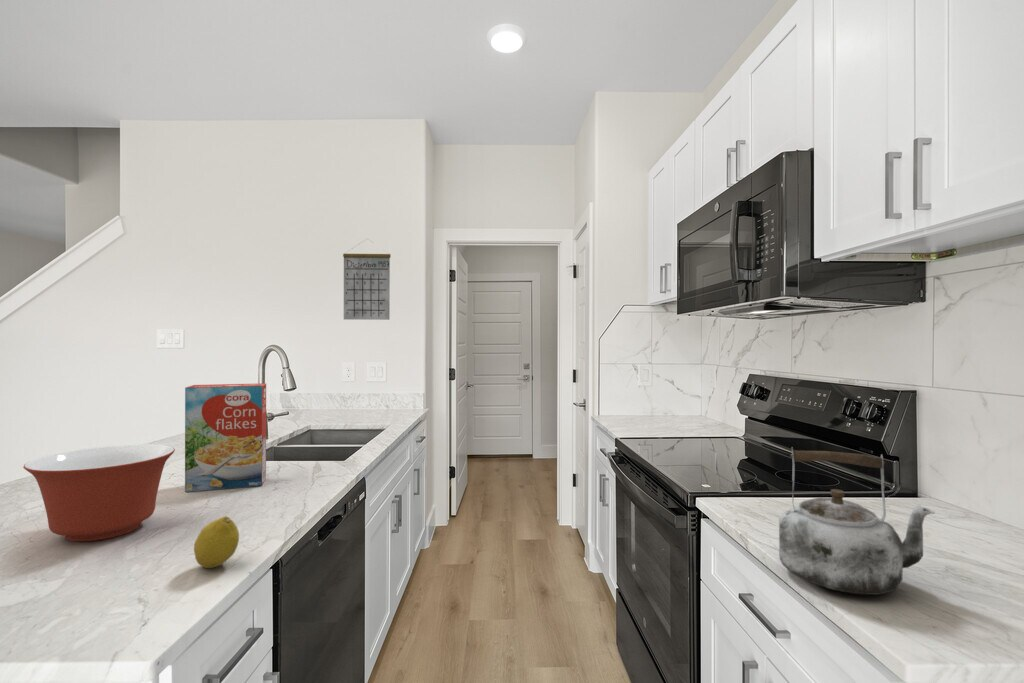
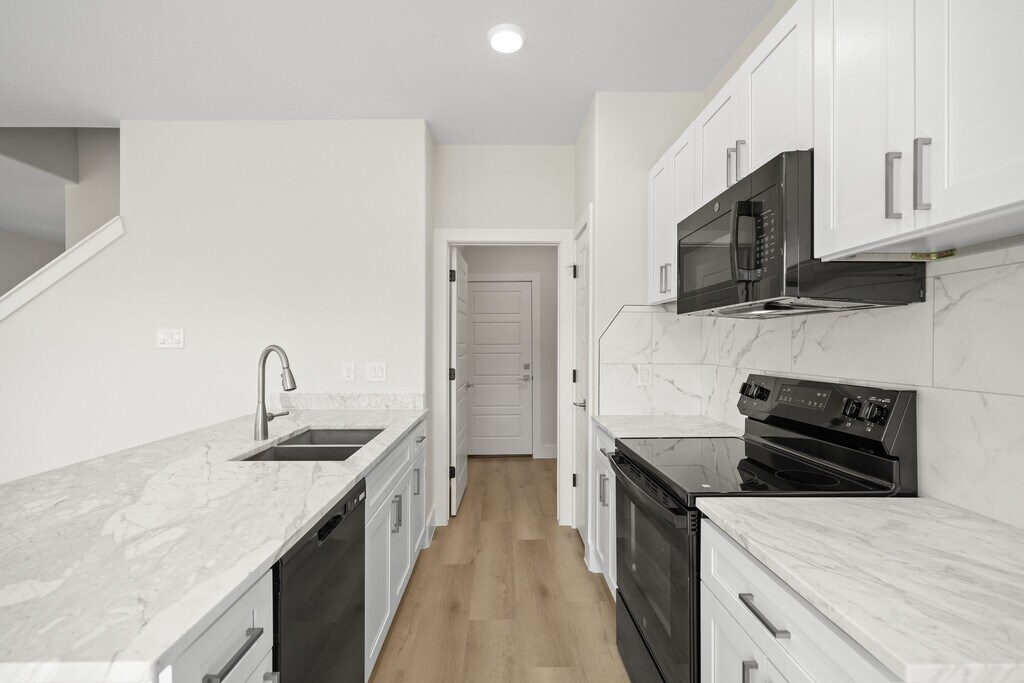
- calendar (366, 278)
- cereal box (227, 434)
- fruit (216, 541)
- mixing bowl (104, 492)
- kettle (852, 515)
